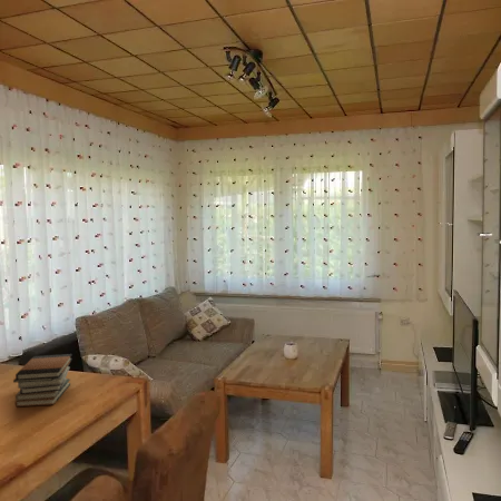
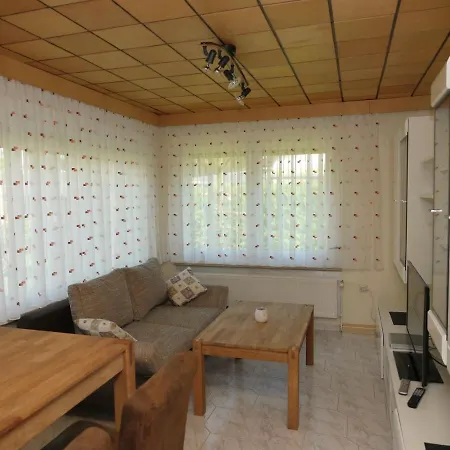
- book stack (45, 379)
